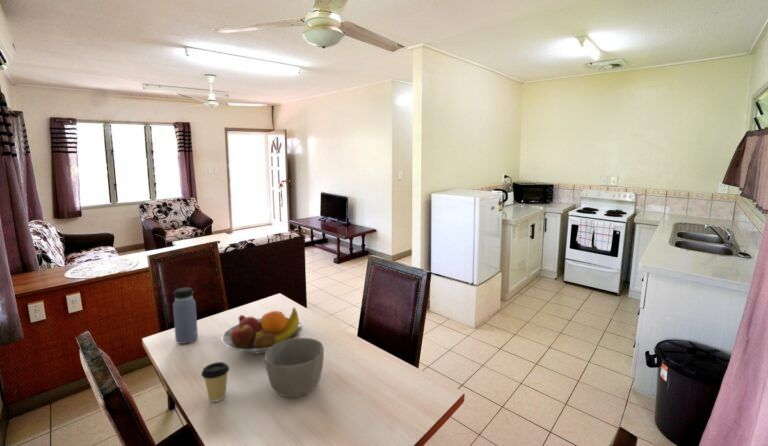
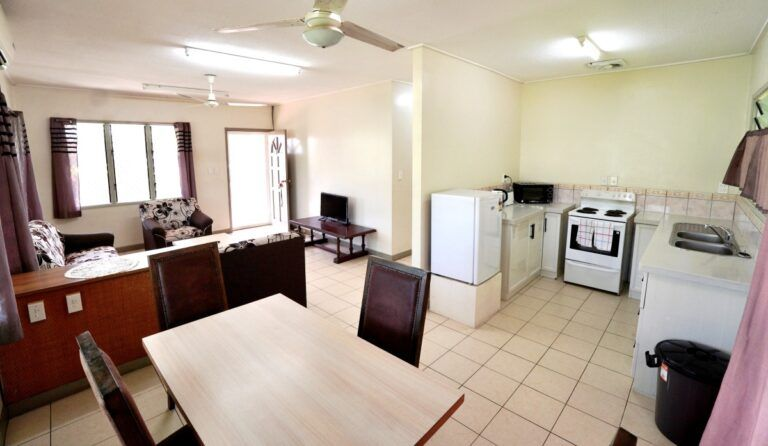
- fruit bowl (263, 328)
- coffee cup (216, 382)
- bowl (295, 369)
- water bottle (185, 310)
